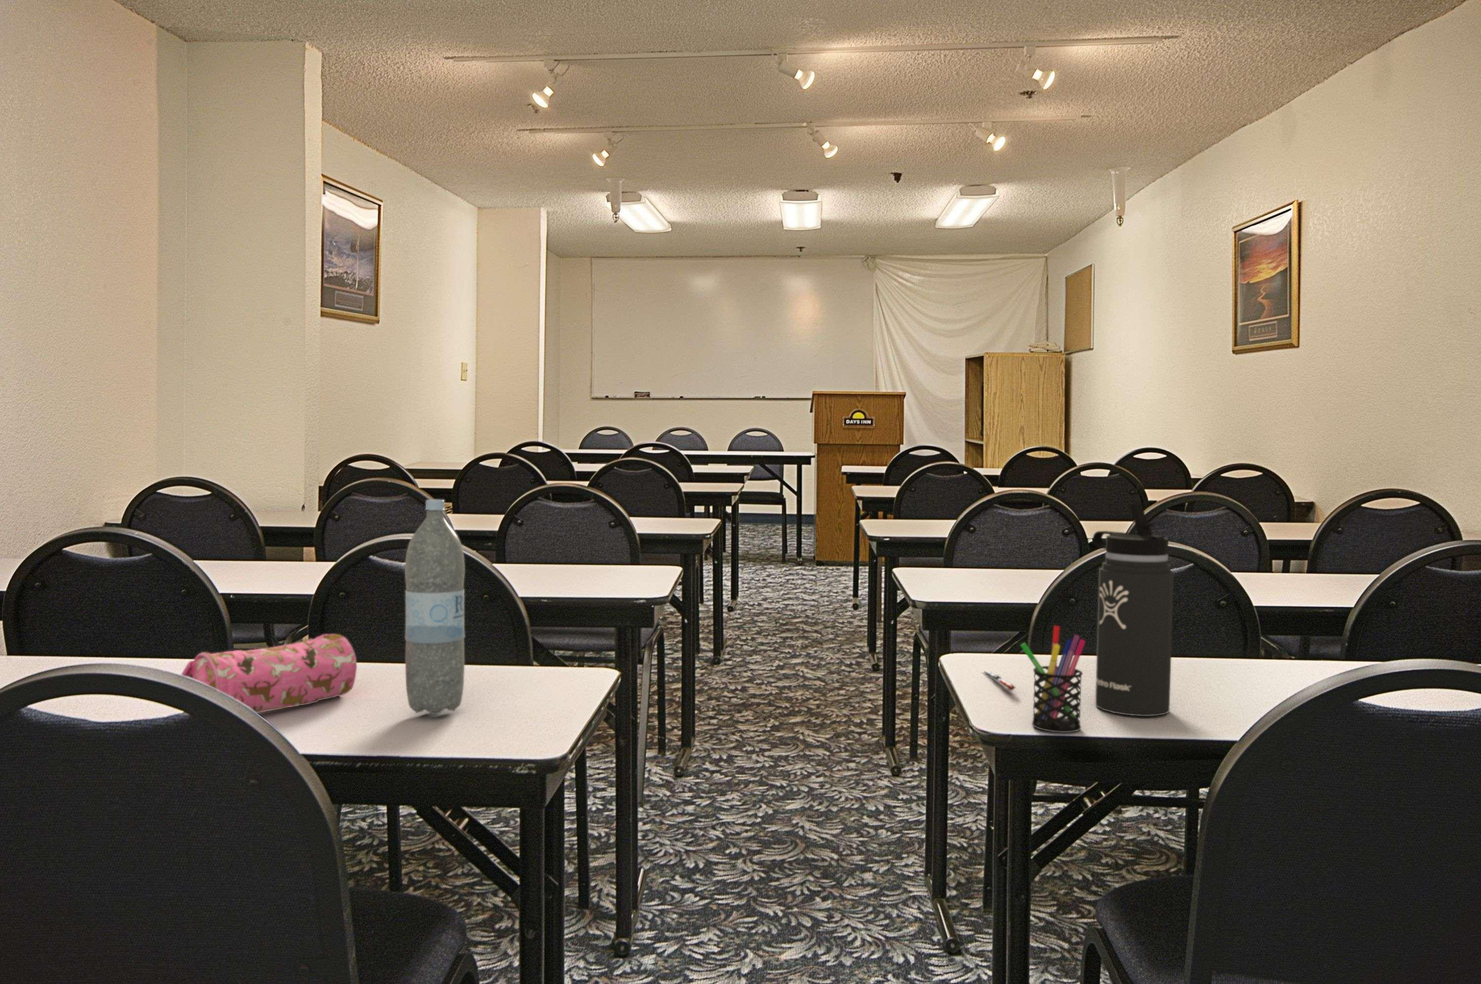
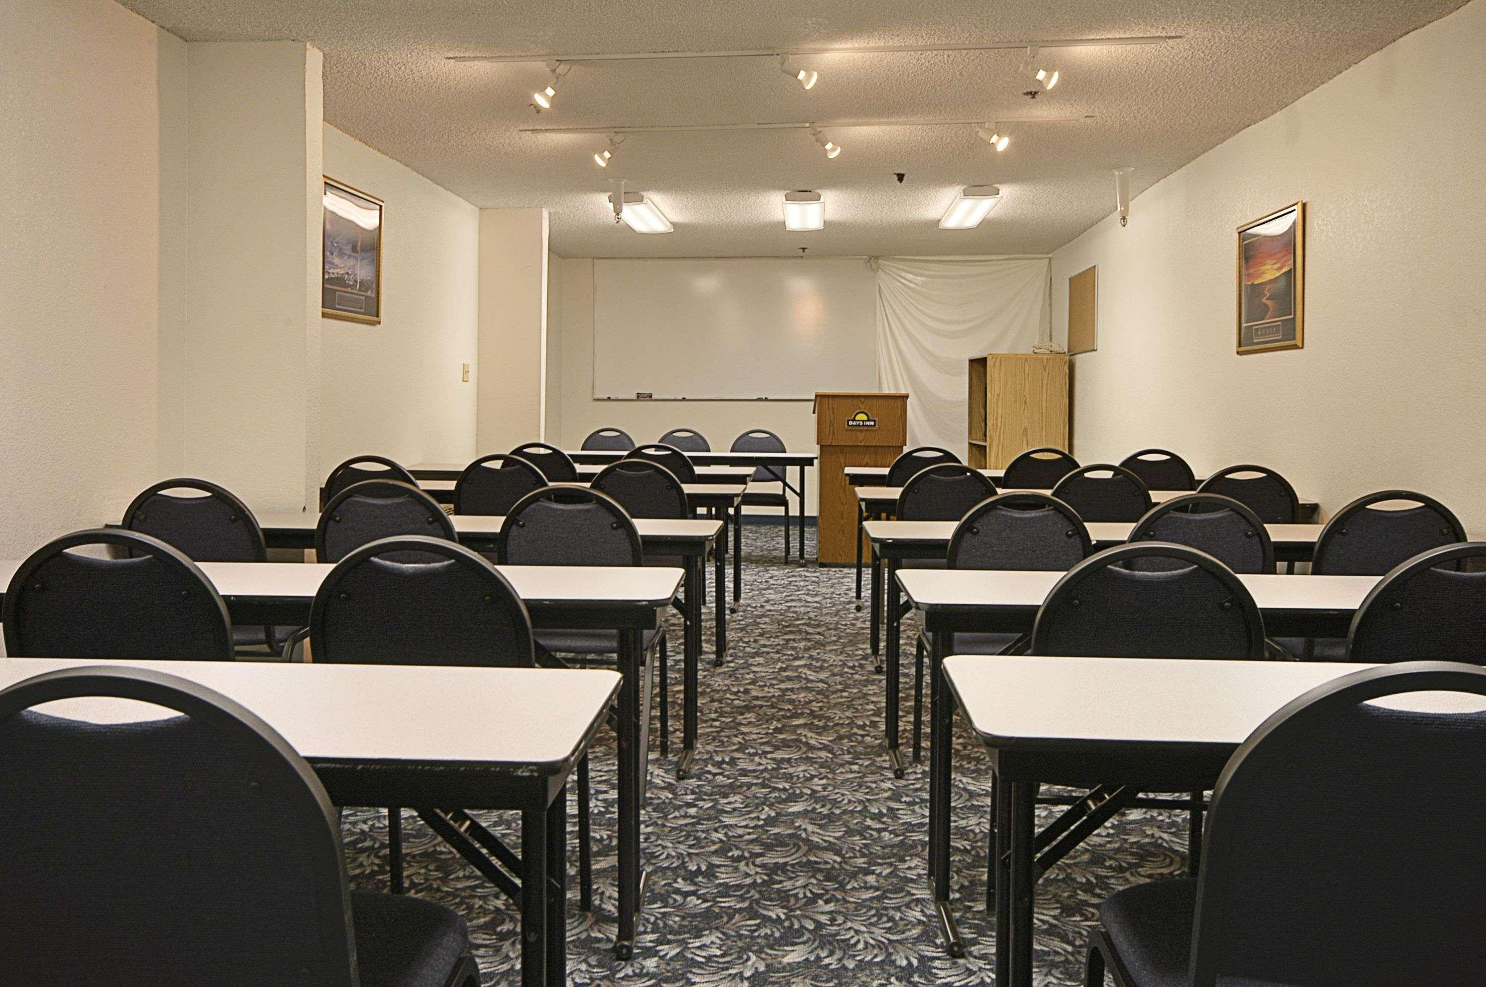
- pencil case (272, 675)
- water bottle (435, 606)
- pen holder (1051, 677)
- thermos bottle (1128, 604)
- pen (999, 679)
